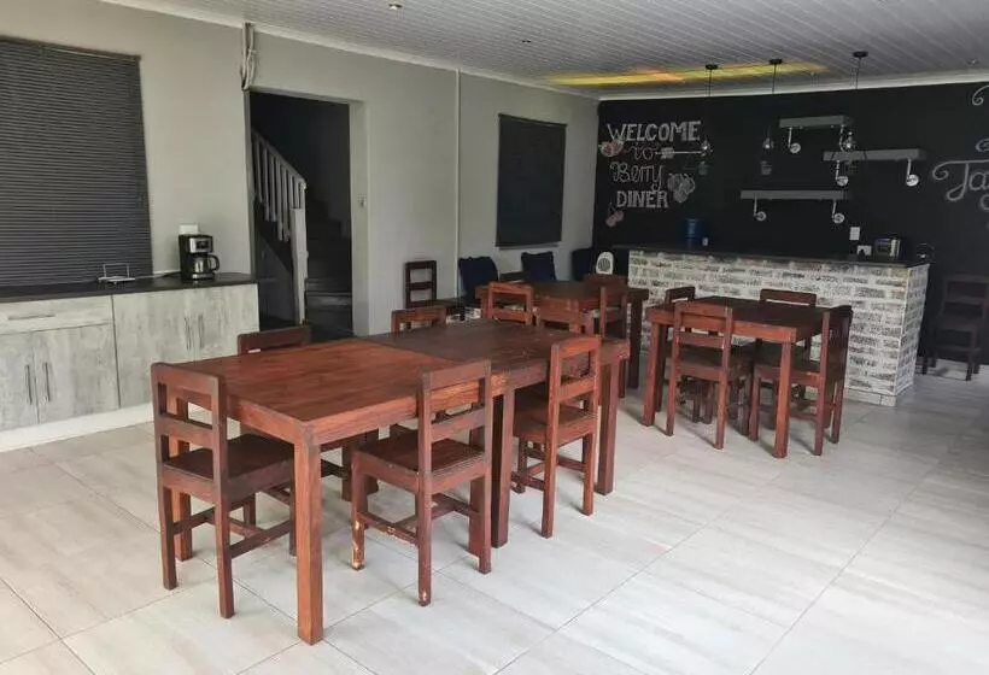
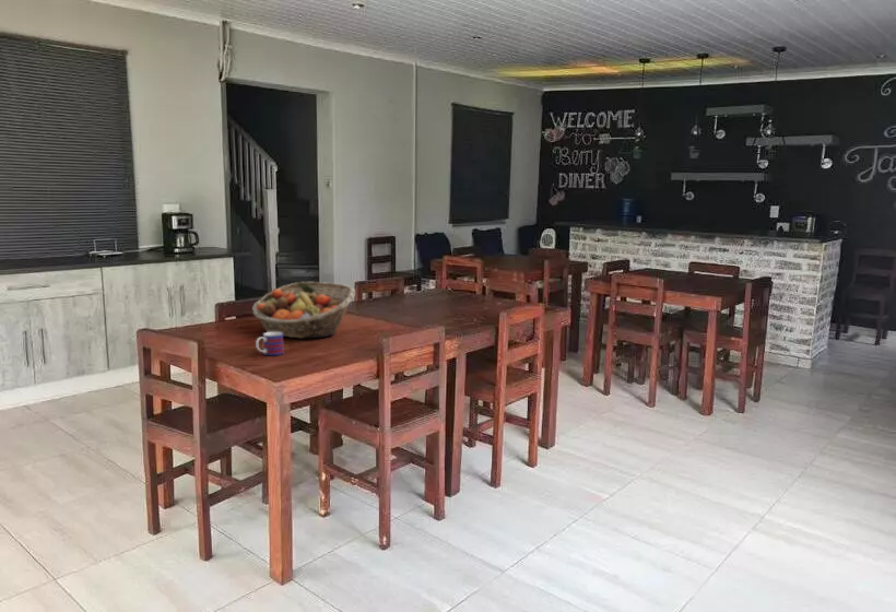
+ fruit basket (304, 308)
+ mug (269, 344)
